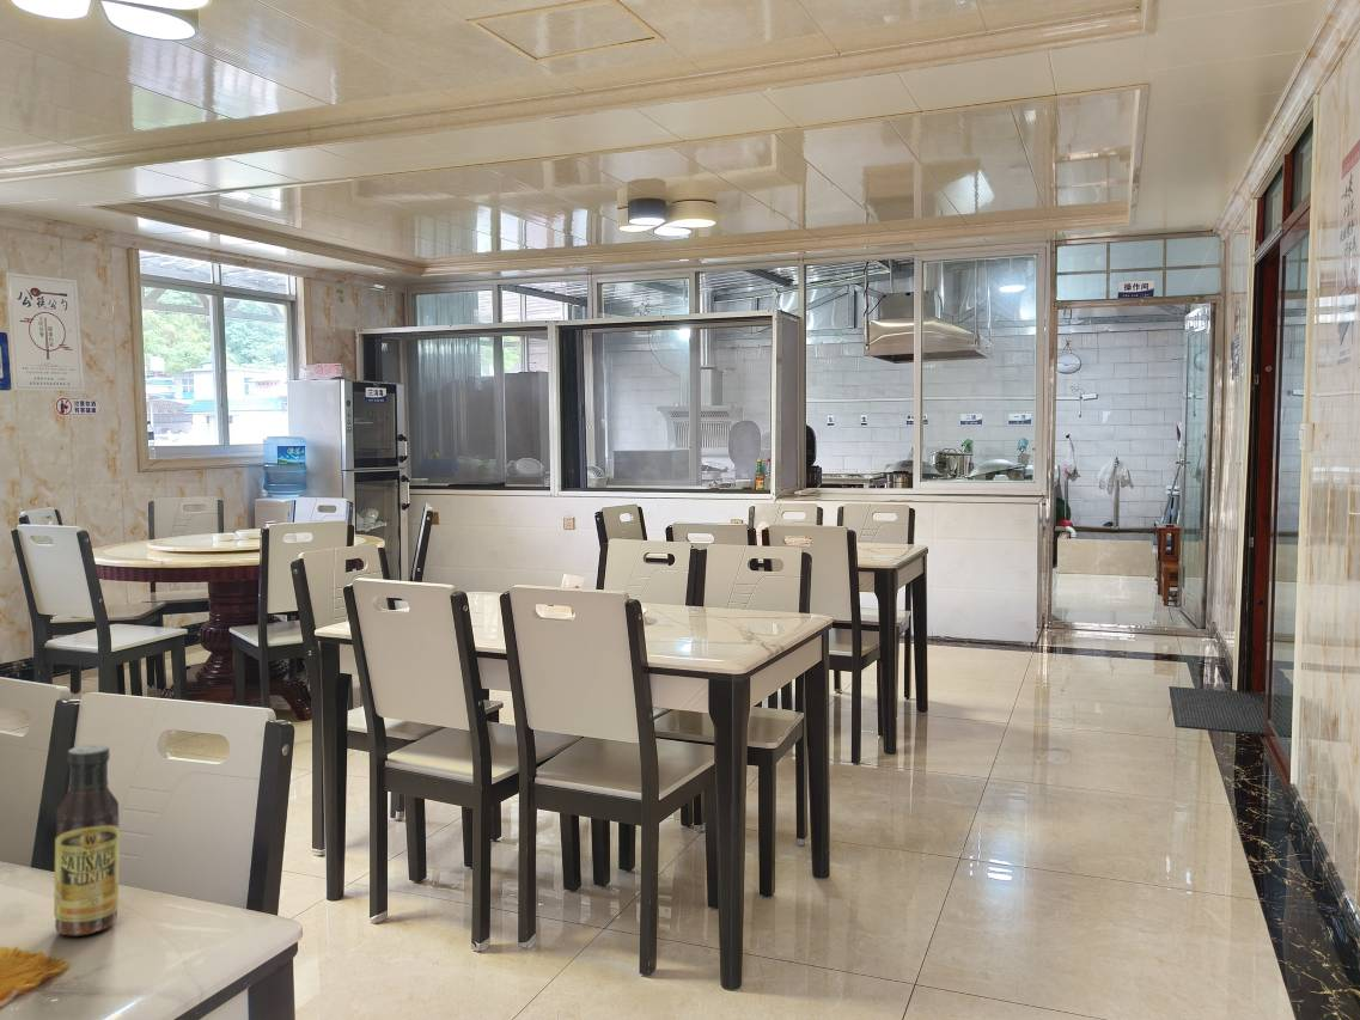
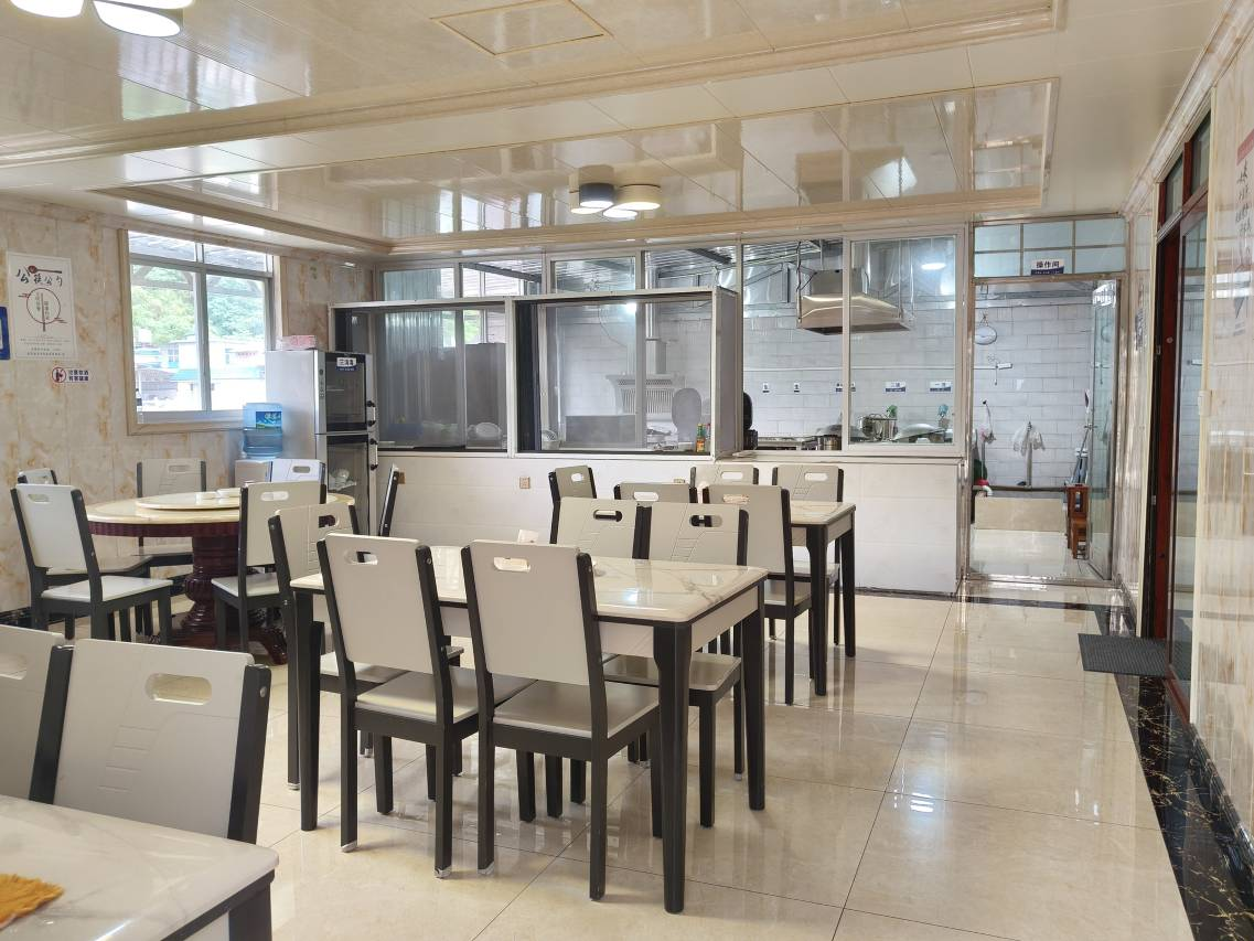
- sauce bottle (86, 837)
